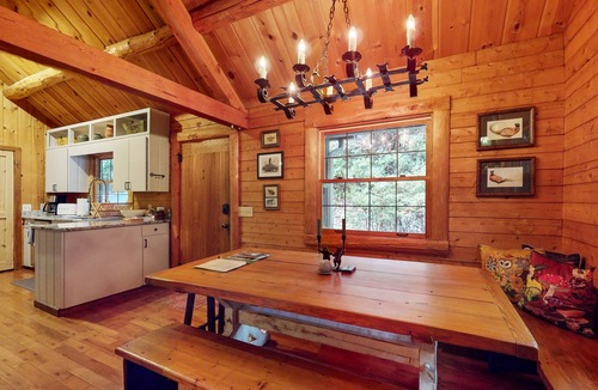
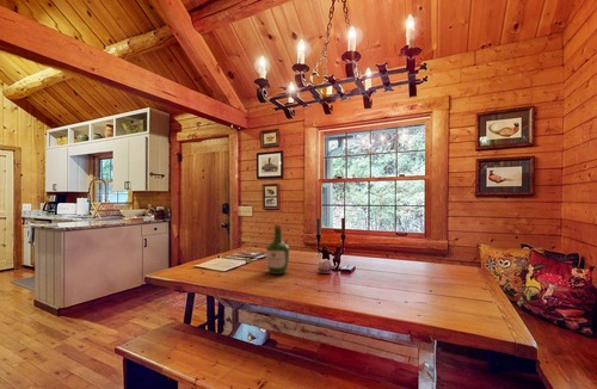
+ wine bottle (277, 248)
